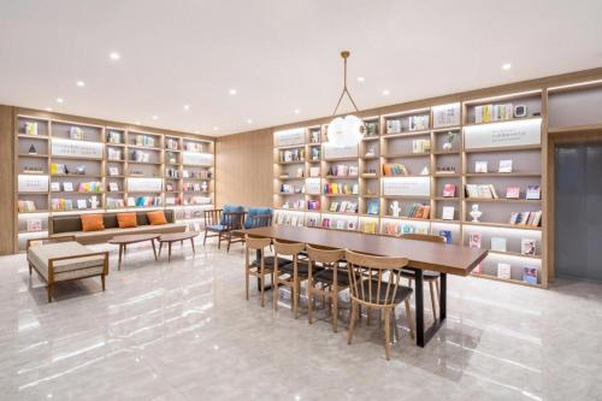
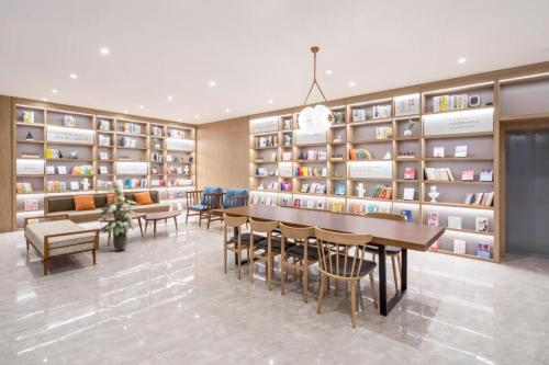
+ indoor plant (117, 215)
